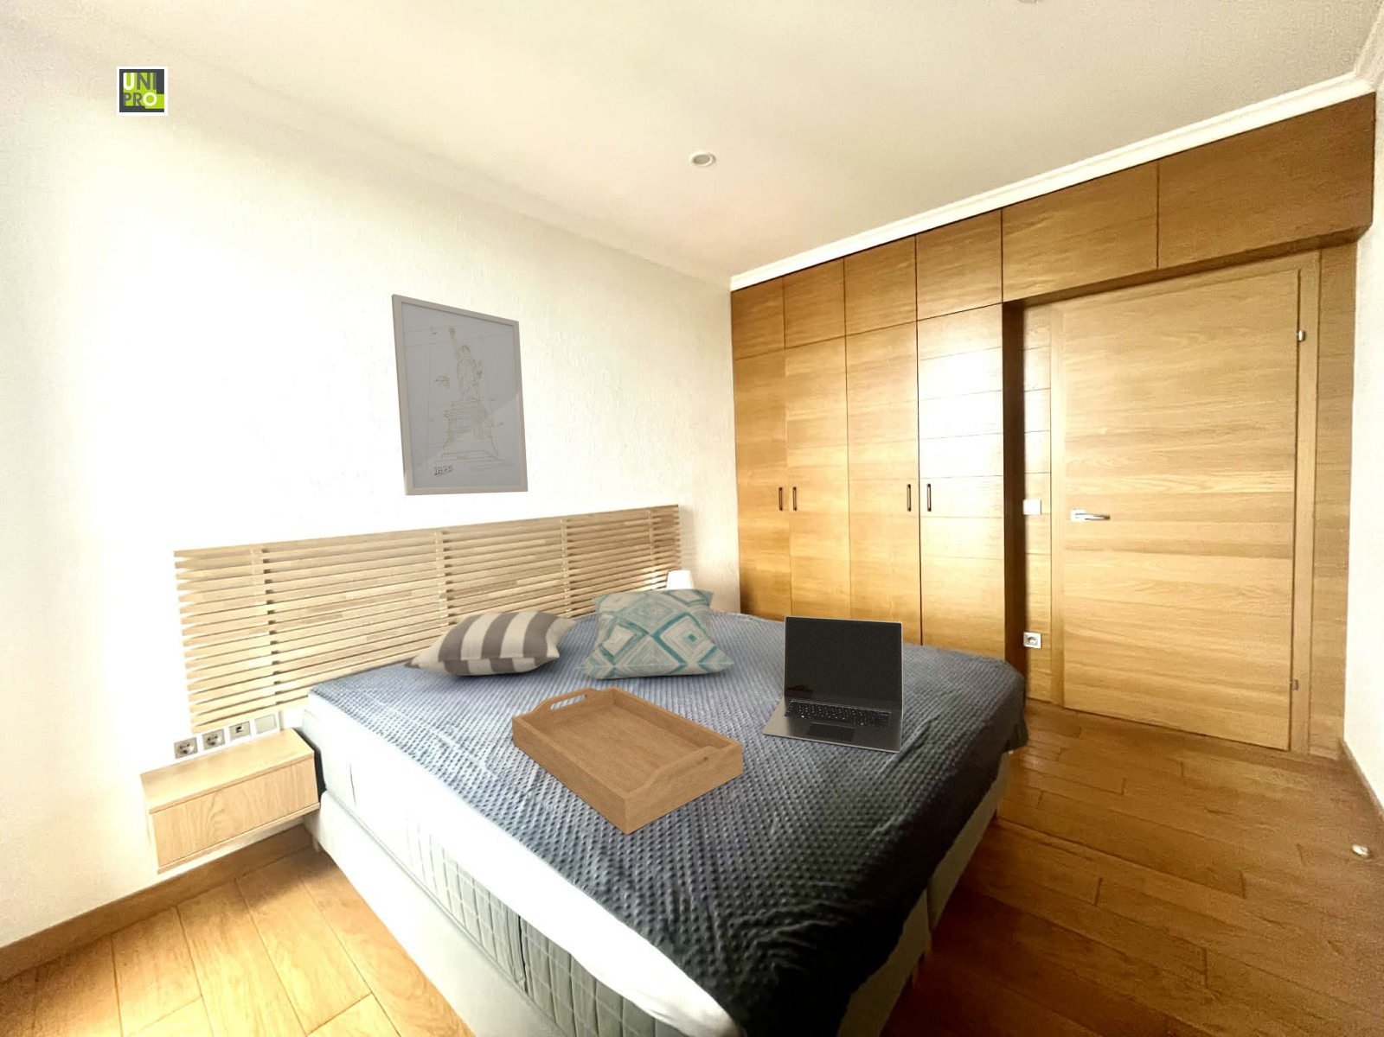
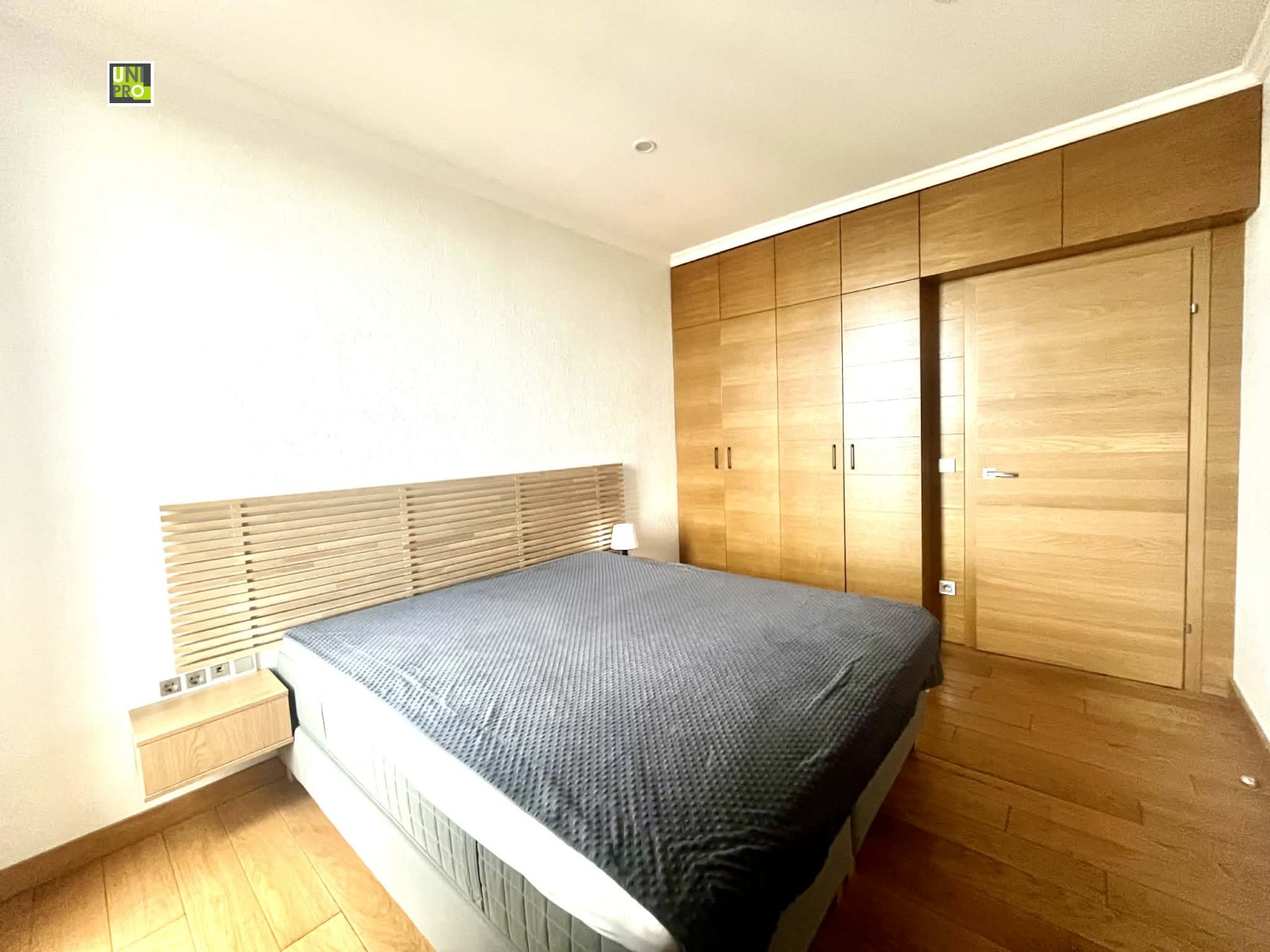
- pillow (501, 640)
- decorative pillow (654, 630)
- serving tray (619, 739)
- wall art (465, 402)
- laptop (835, 675)
